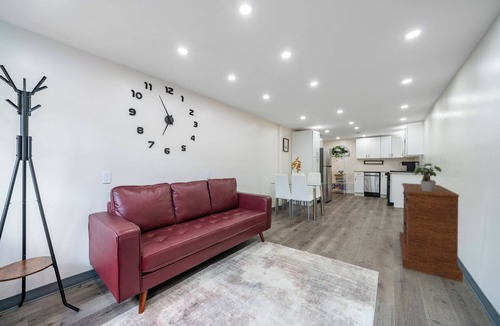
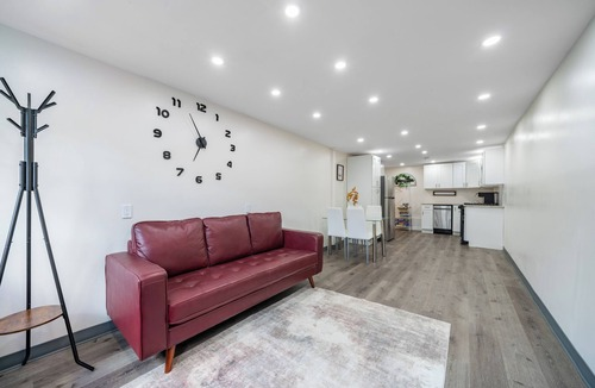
- potted plant (426, 176)
- sideboard (424, 221)
